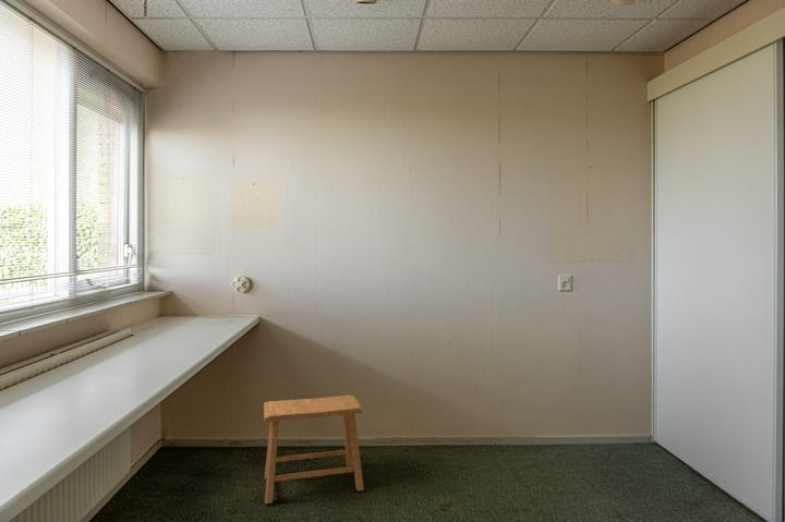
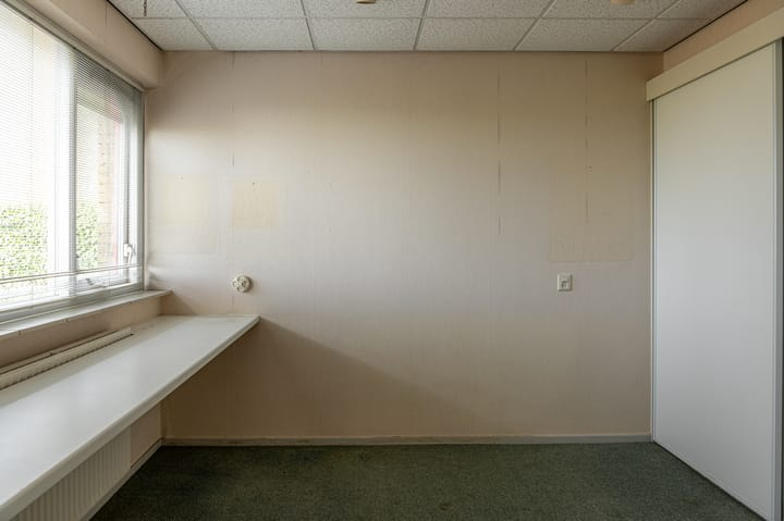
- stool (316, 452)
